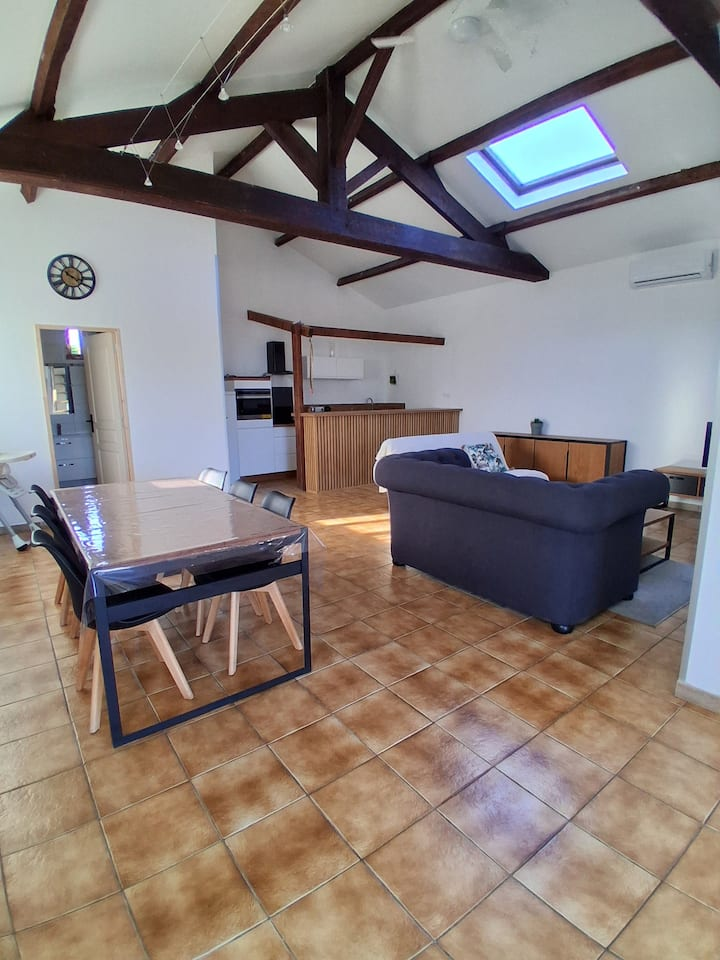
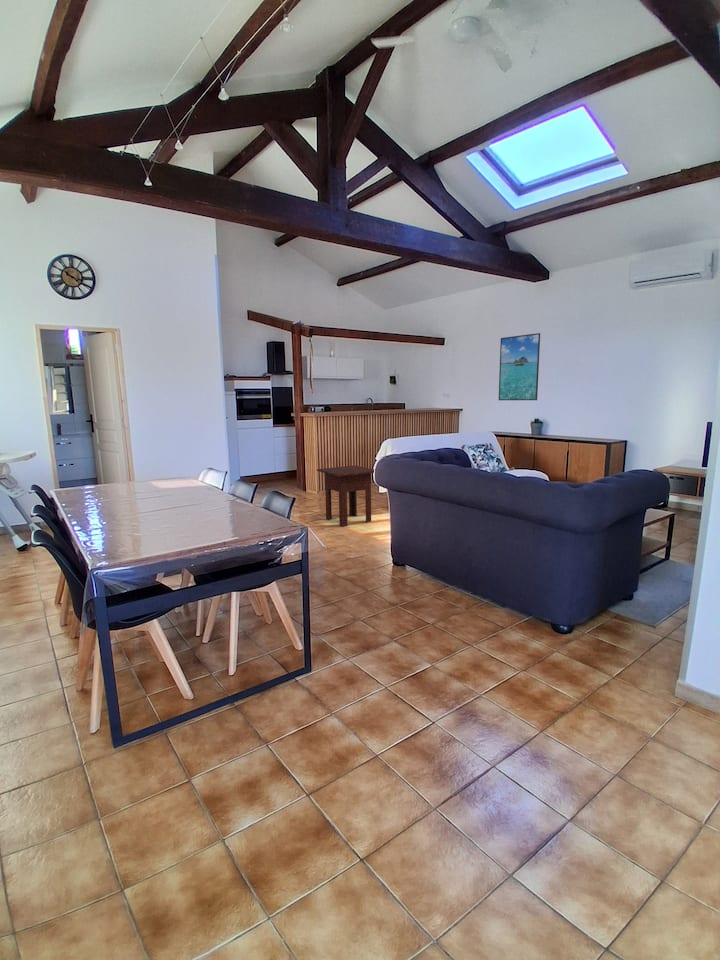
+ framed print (518, 368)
+ side table (349, 495)
